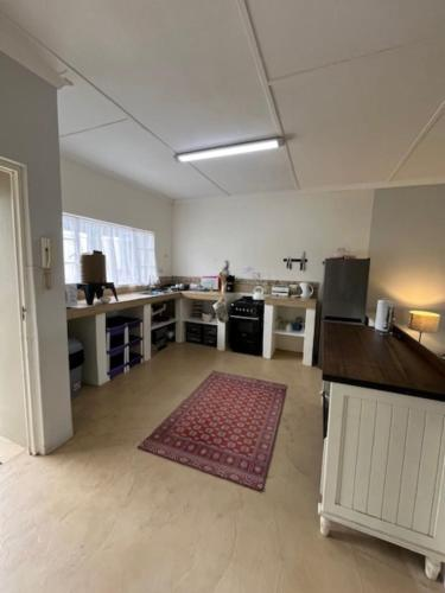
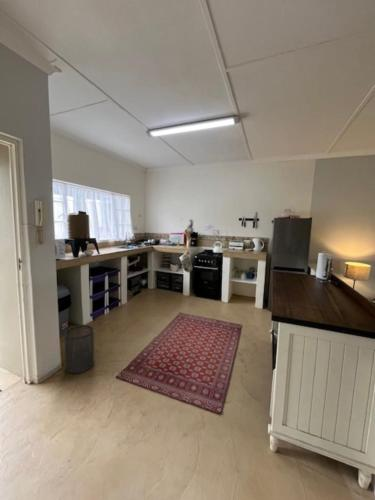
+ trash can (80, 347)
